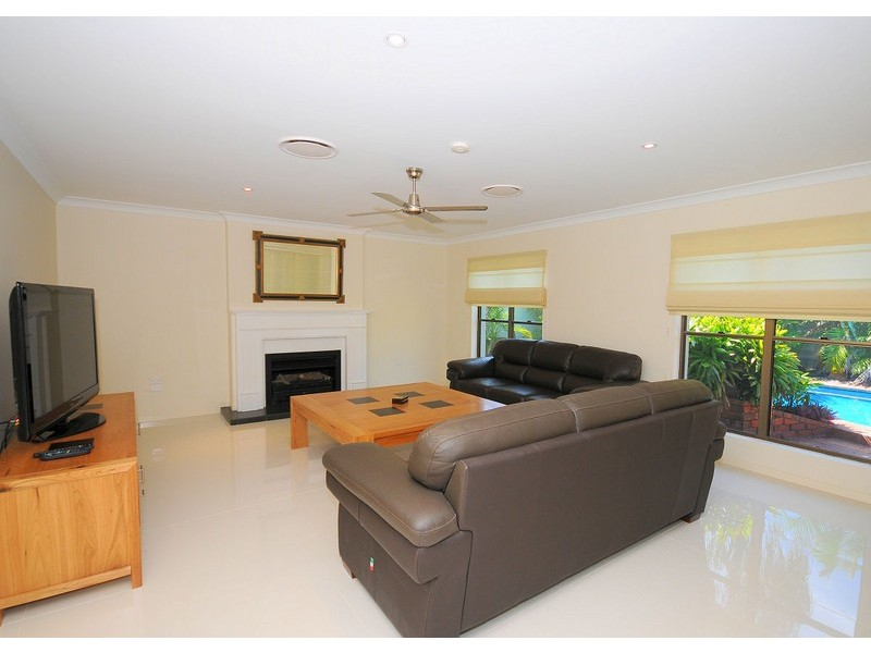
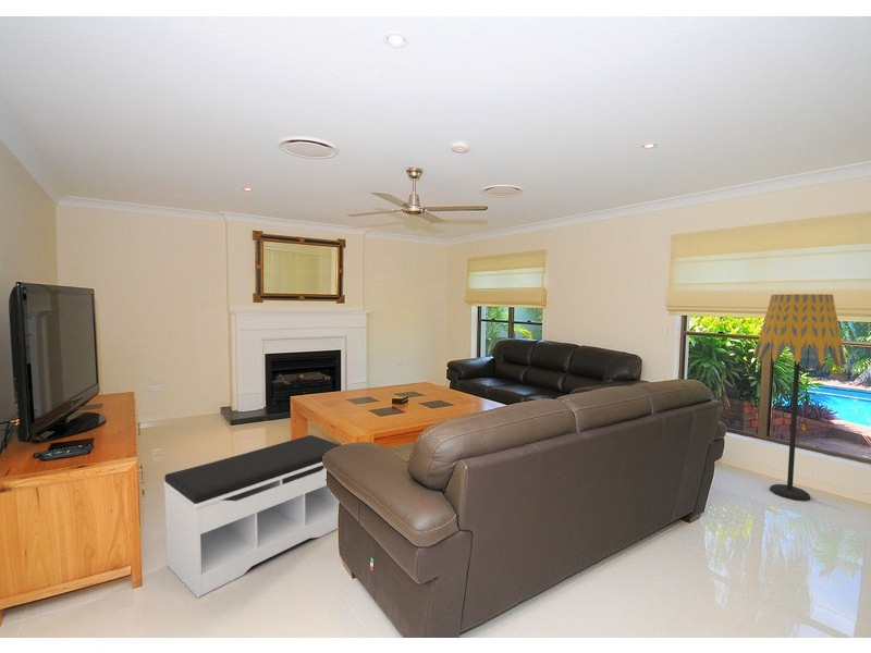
+ floor lamp (795, 395)
+ bench (263, 501)
